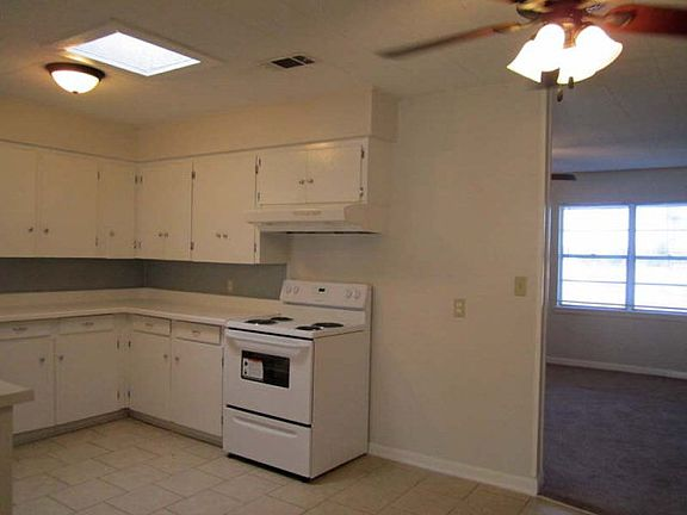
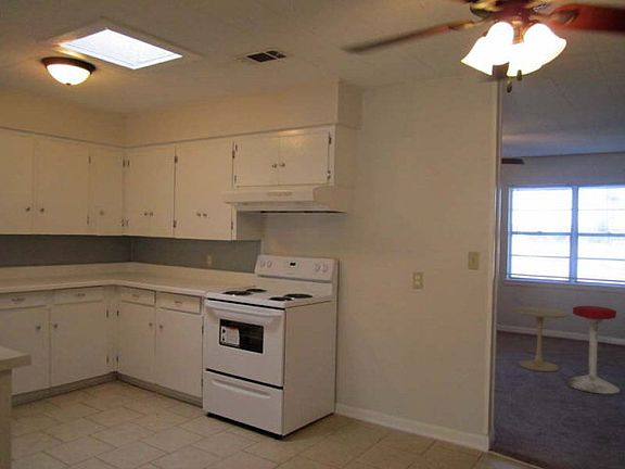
+ side table (539, 339)
+ stool (592, 346)
